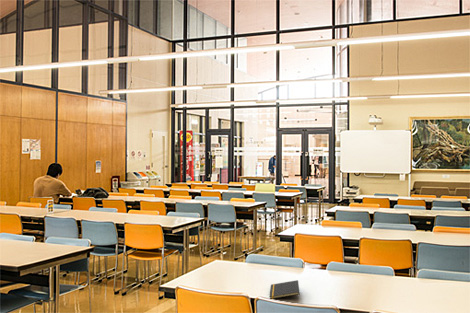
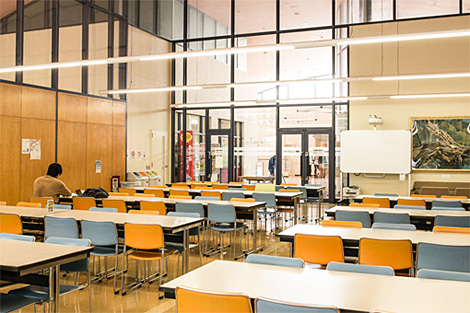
- notepad (284, 289)
